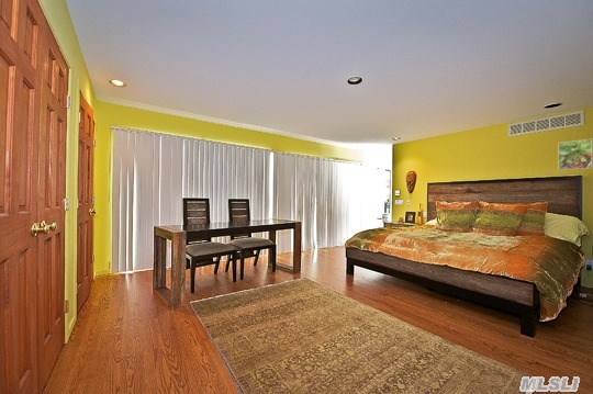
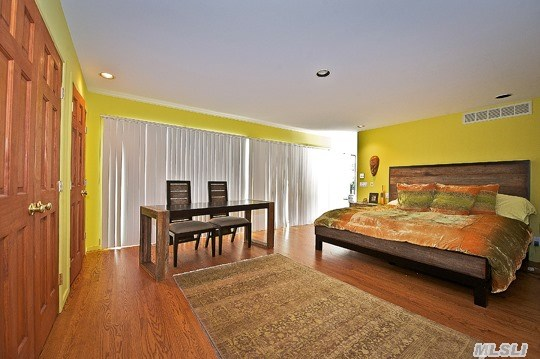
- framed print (574, 155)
